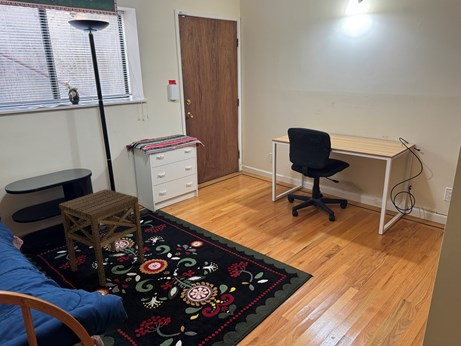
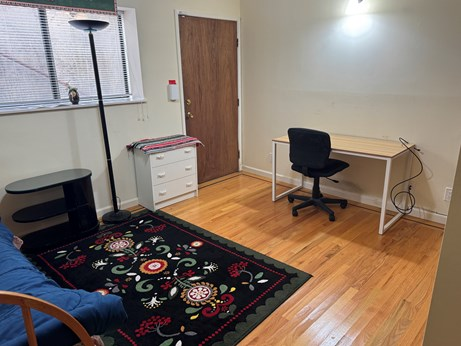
- side table (104, 235)
